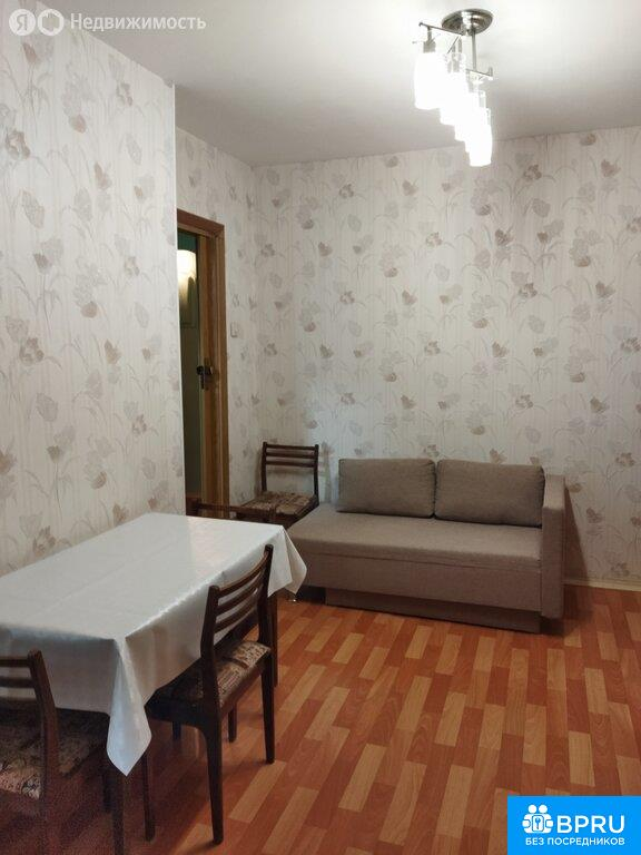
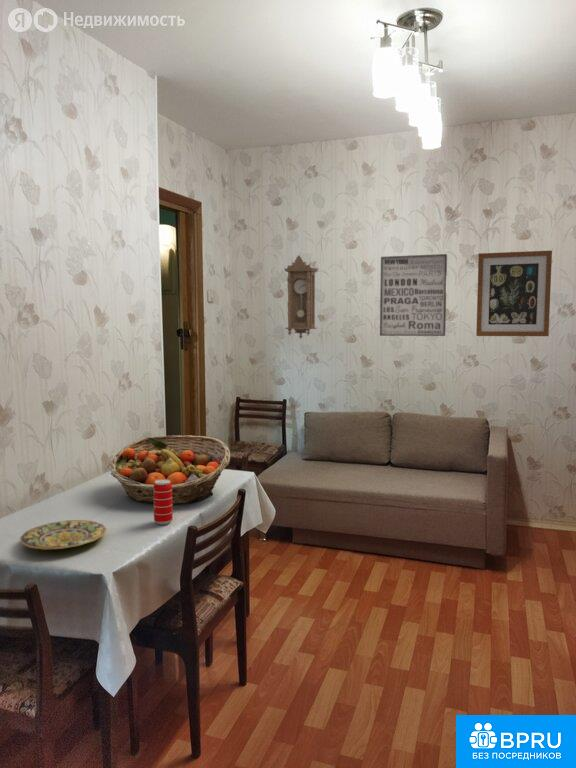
+ wall art (412, 296)
+ plate (64, 537)
+ fruit basket (170, 468)
+ beverage can (163, 501)
+ wall art (513, 294)
+ pendulum clock (300, 297)
